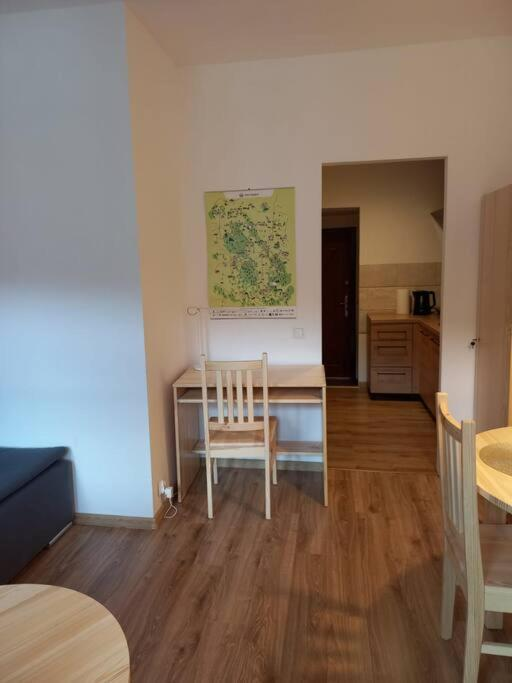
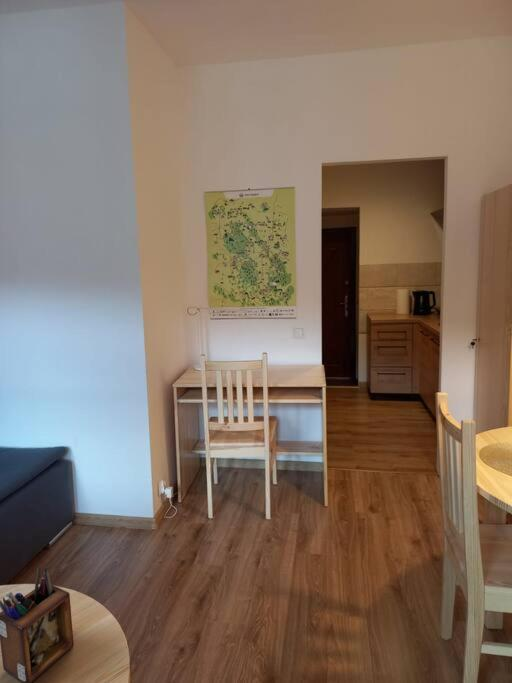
+ desk organizer (35, 620)
